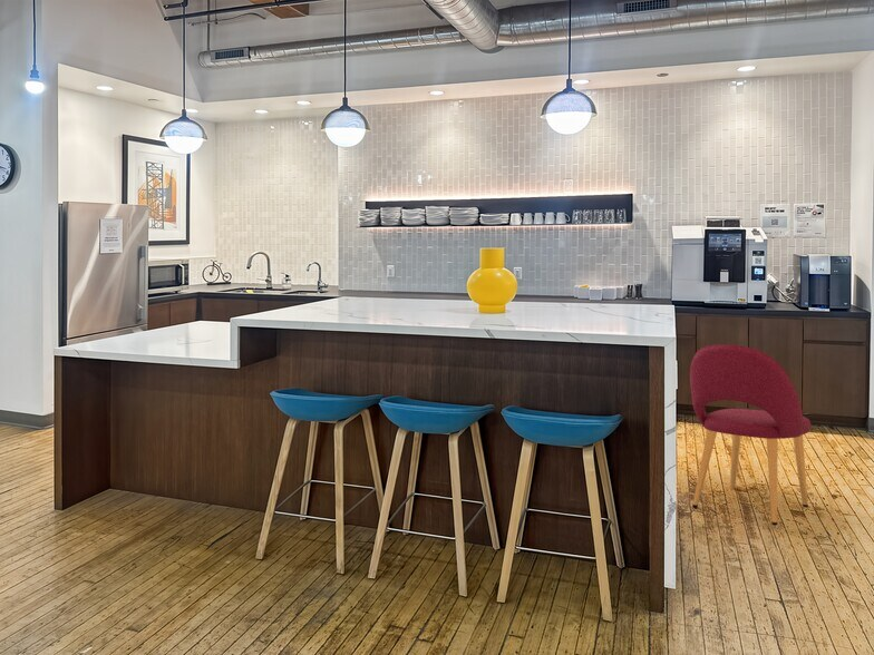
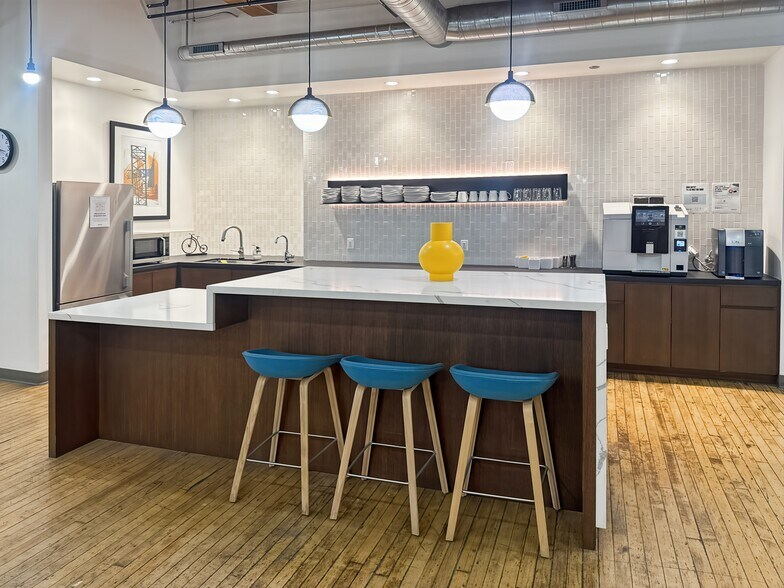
- dining chair (750, 426)
